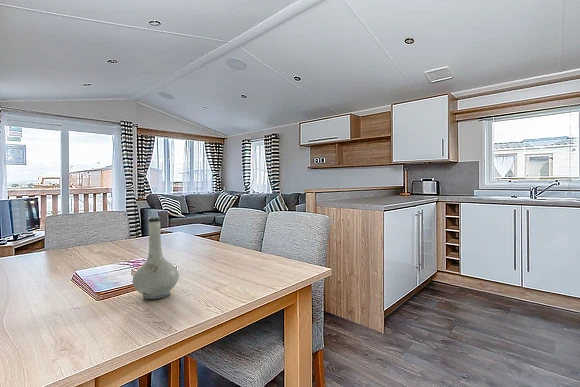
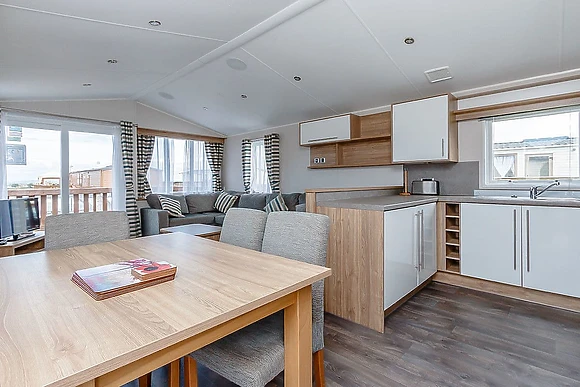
- vase (155, 256)
